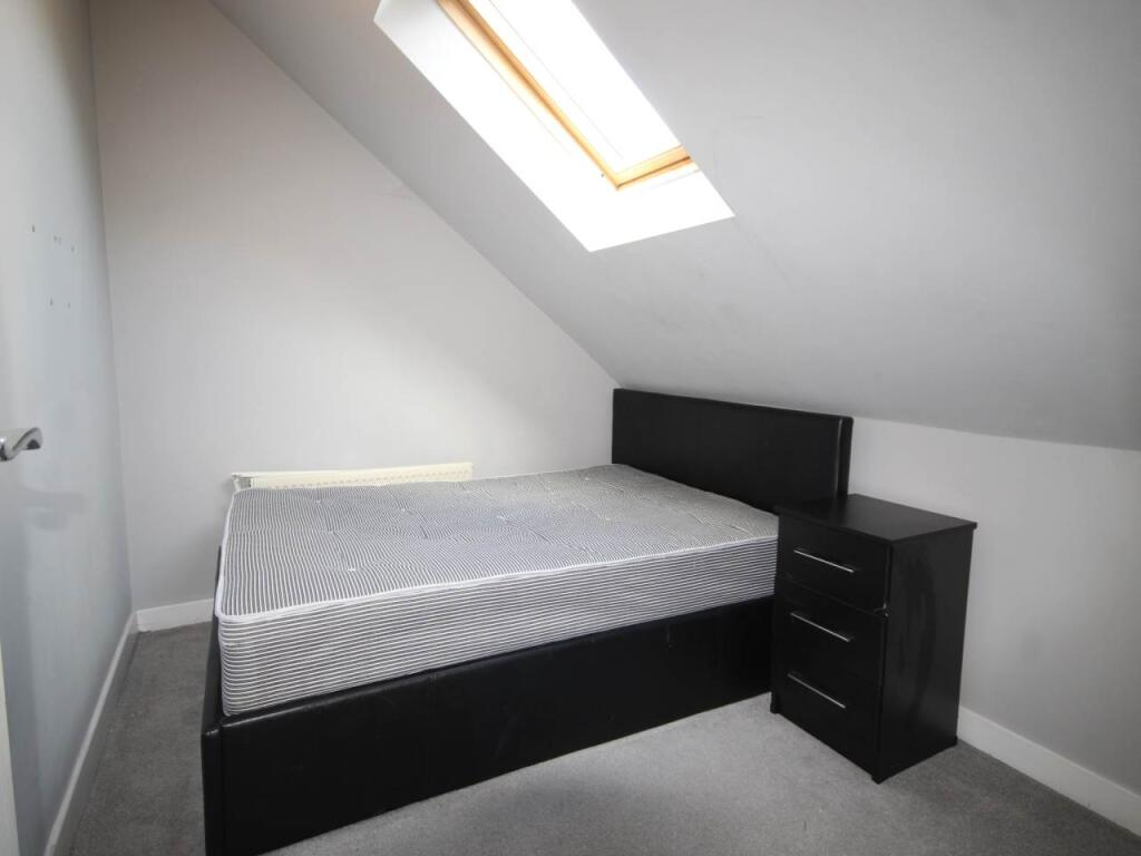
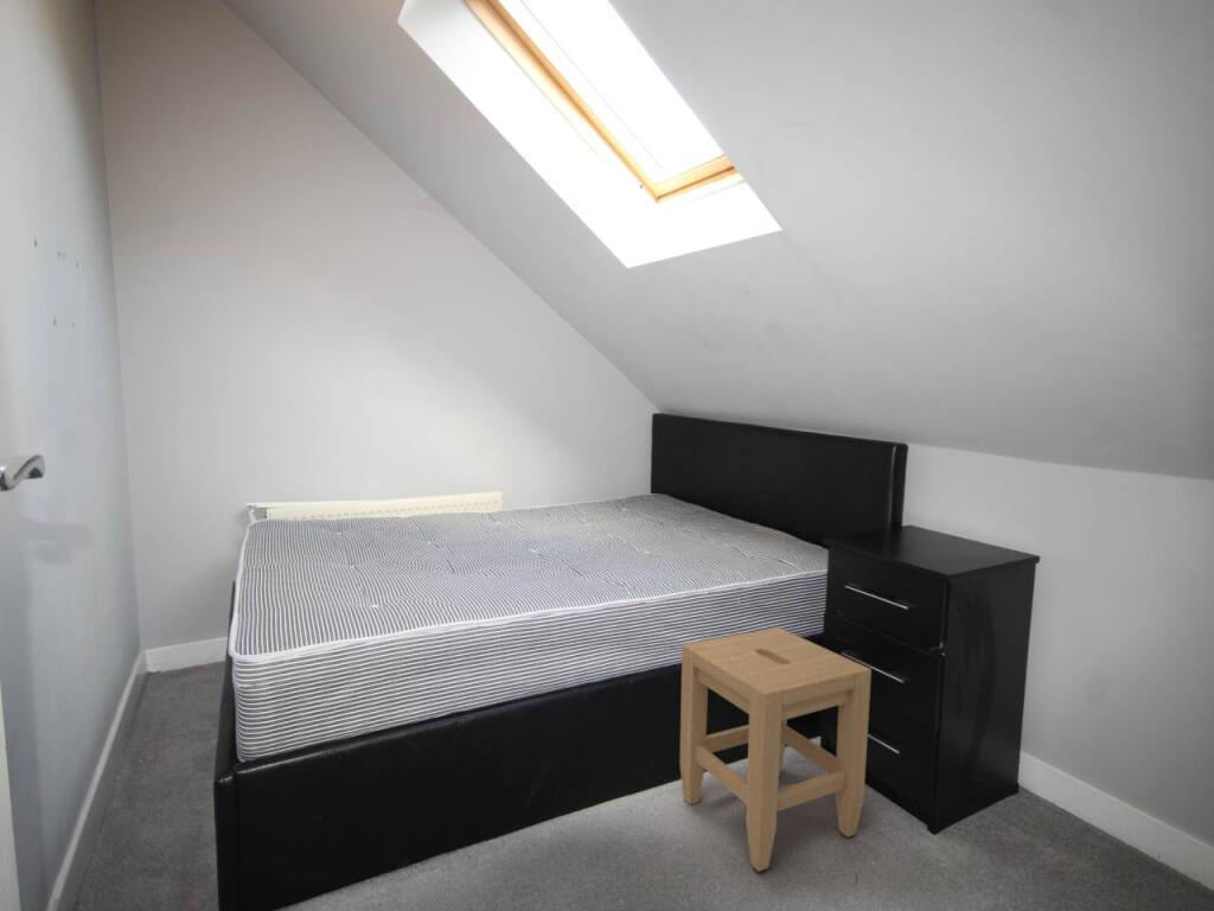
+ stool (769, 737)
